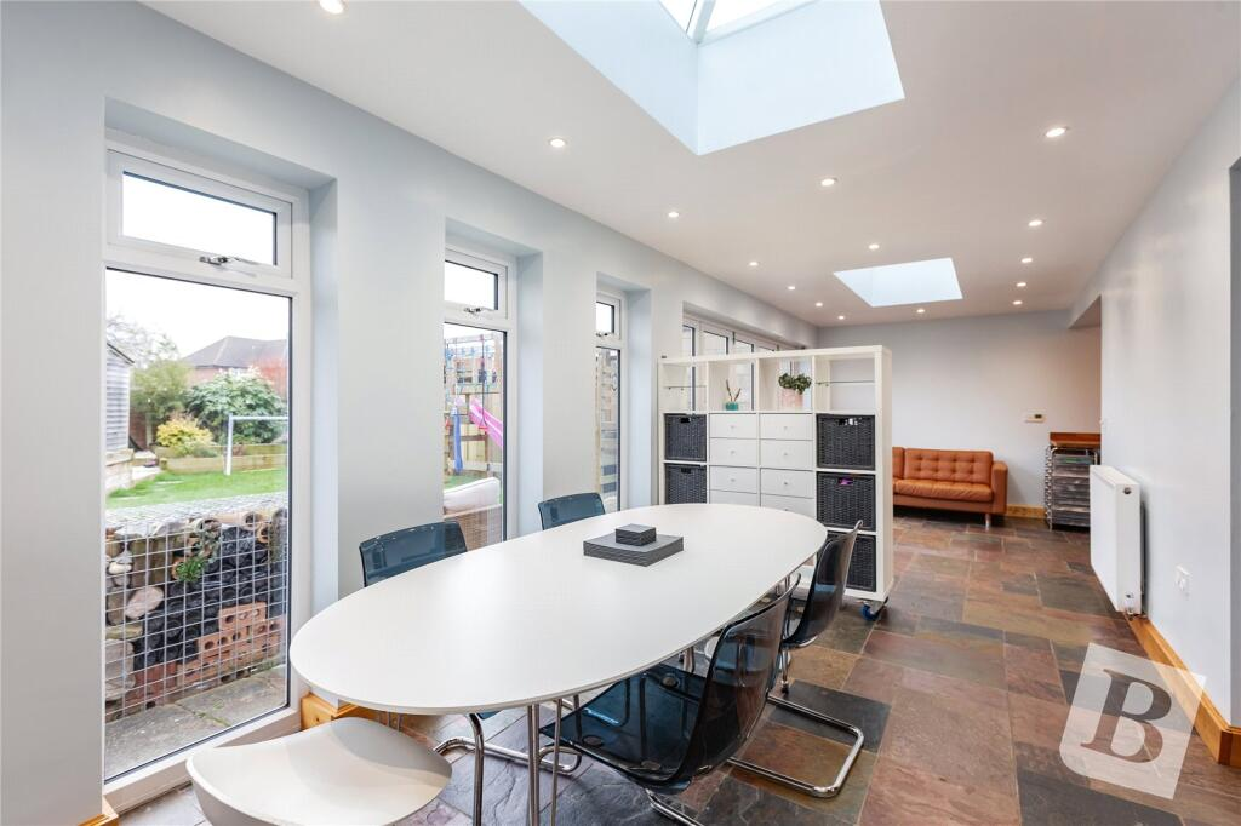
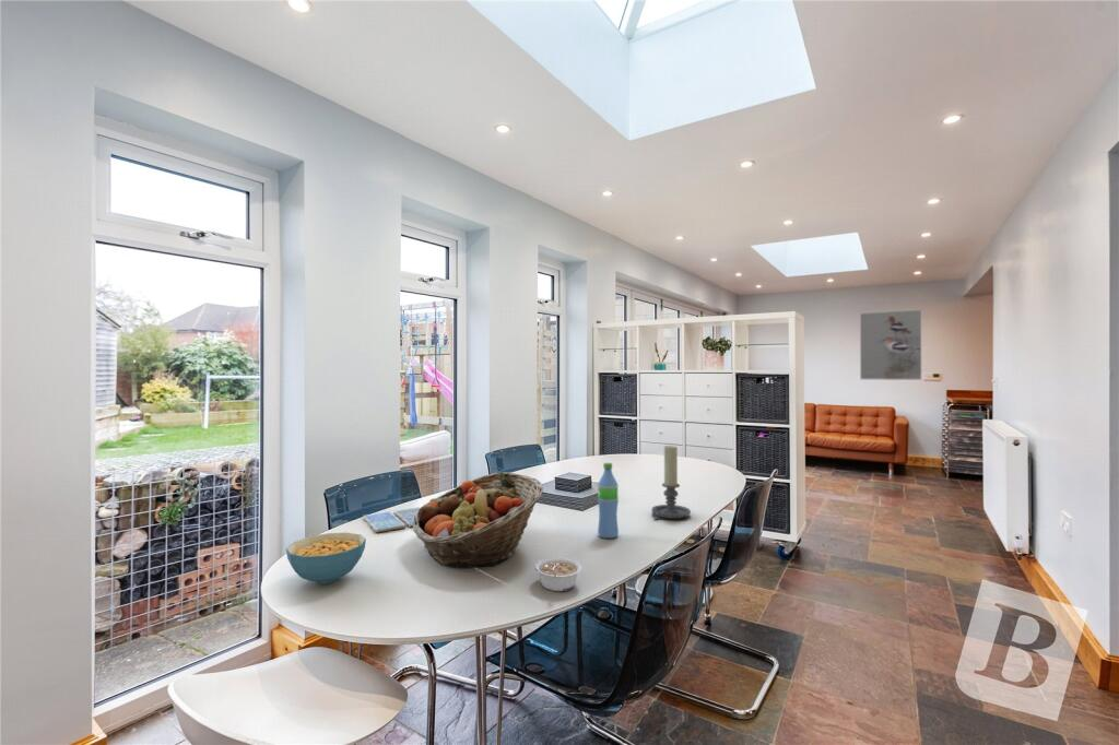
+ fruit basket (478, 515)
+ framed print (890, 345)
+ water bottle (608, 499)
+ drink coaster (400, 518)
+ candle holder (668, 481)
+ cereal bowl (327, 560)
+ legume (558, 573)
